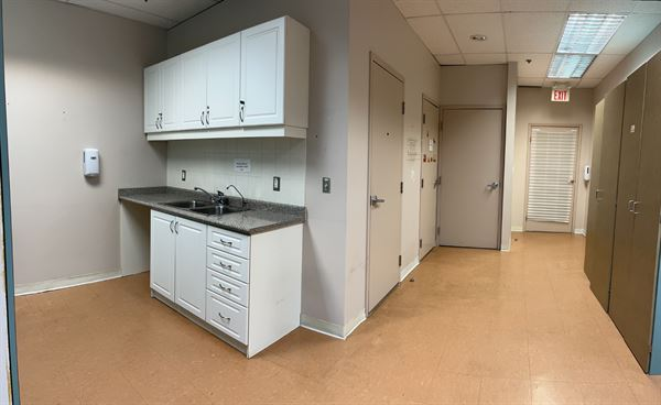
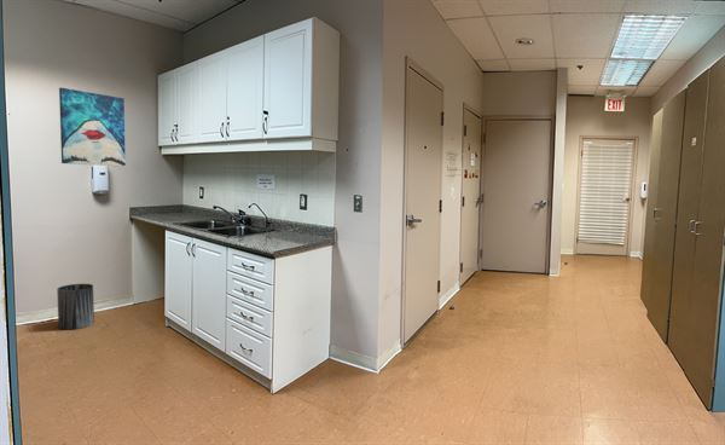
+ wall art (93, 129)
+ trash can (76, 305)
